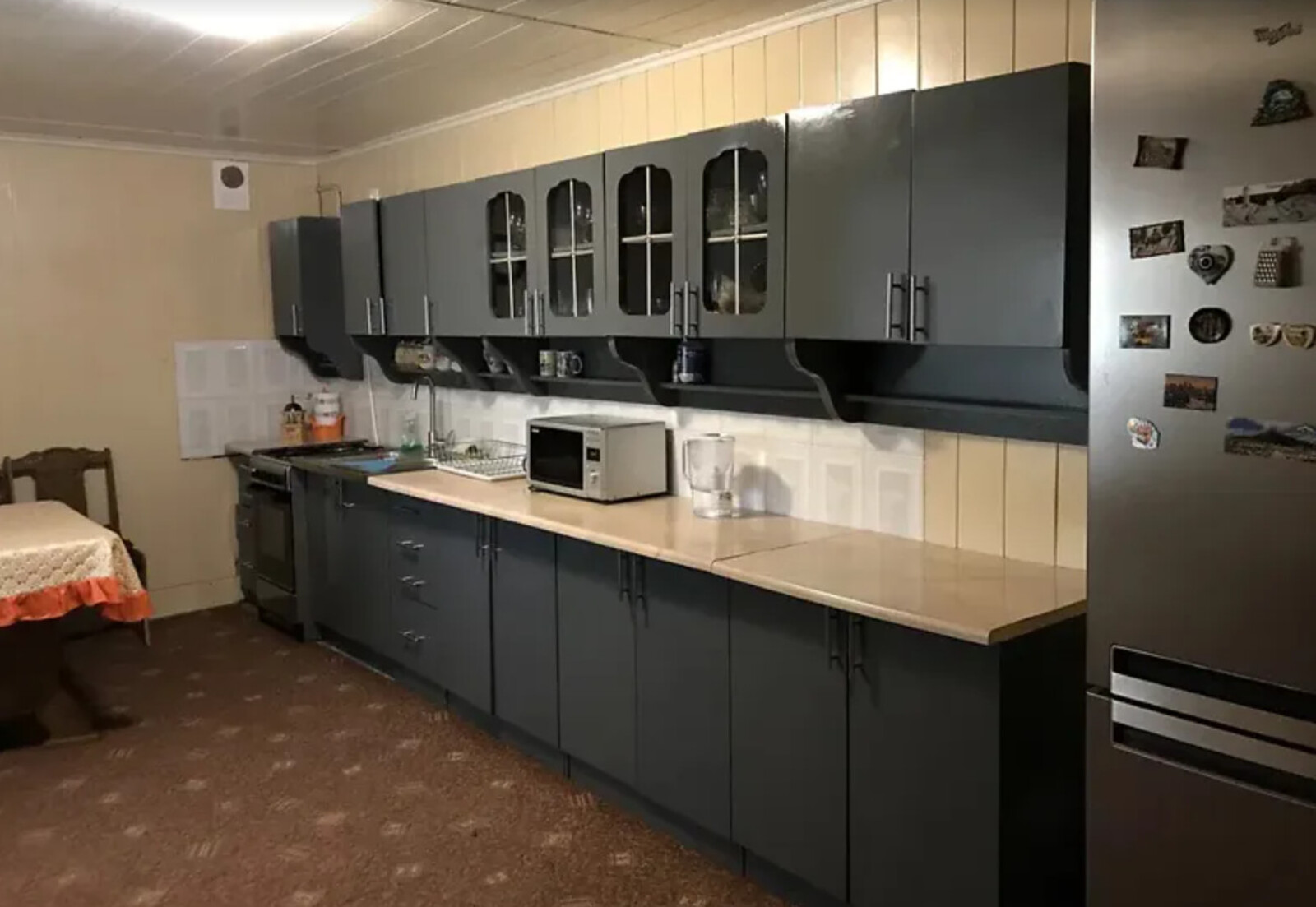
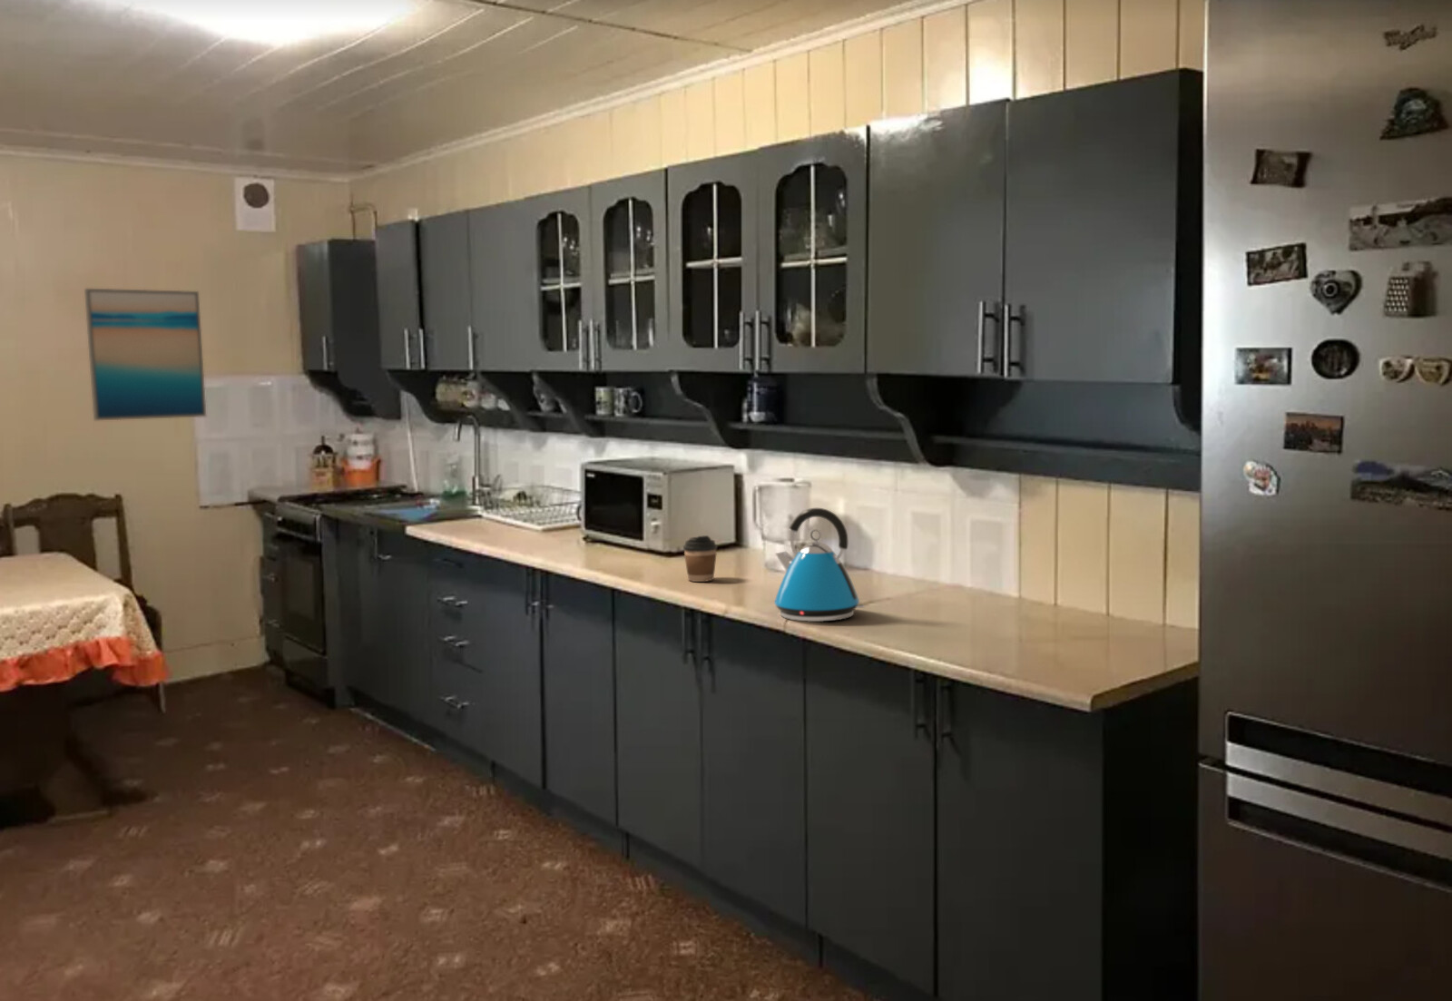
+ coffee cup (700, 557)
+ wall art (147, 354)
+ kettle (819, 561)
